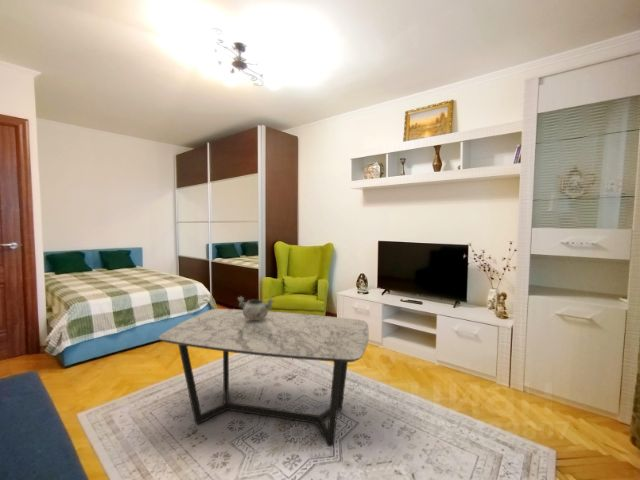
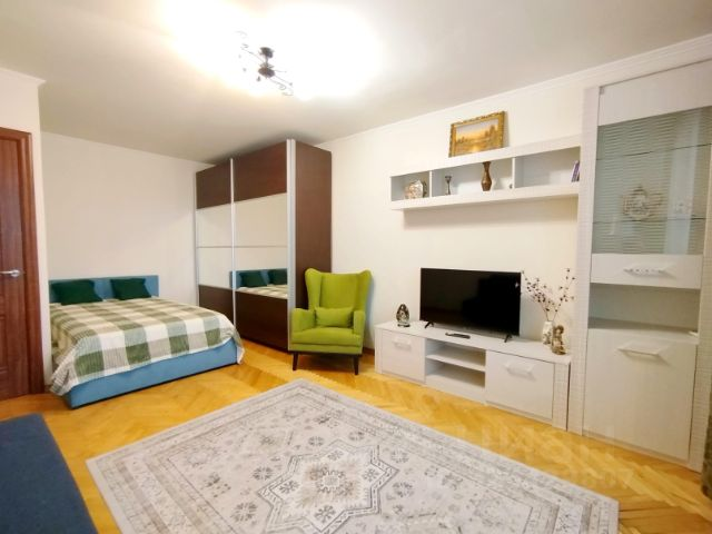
- decorative bowl (255, 307)
- coffee table (271, 356)
